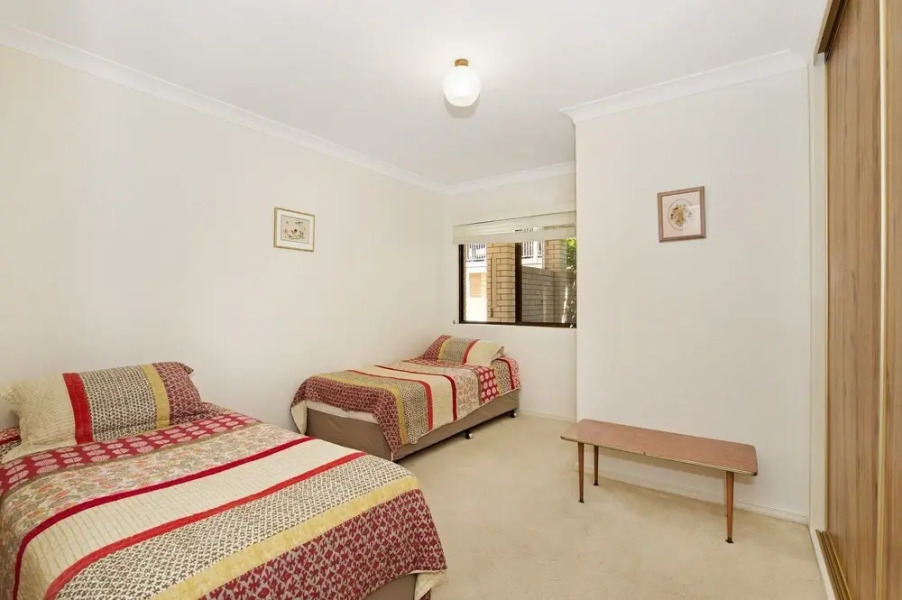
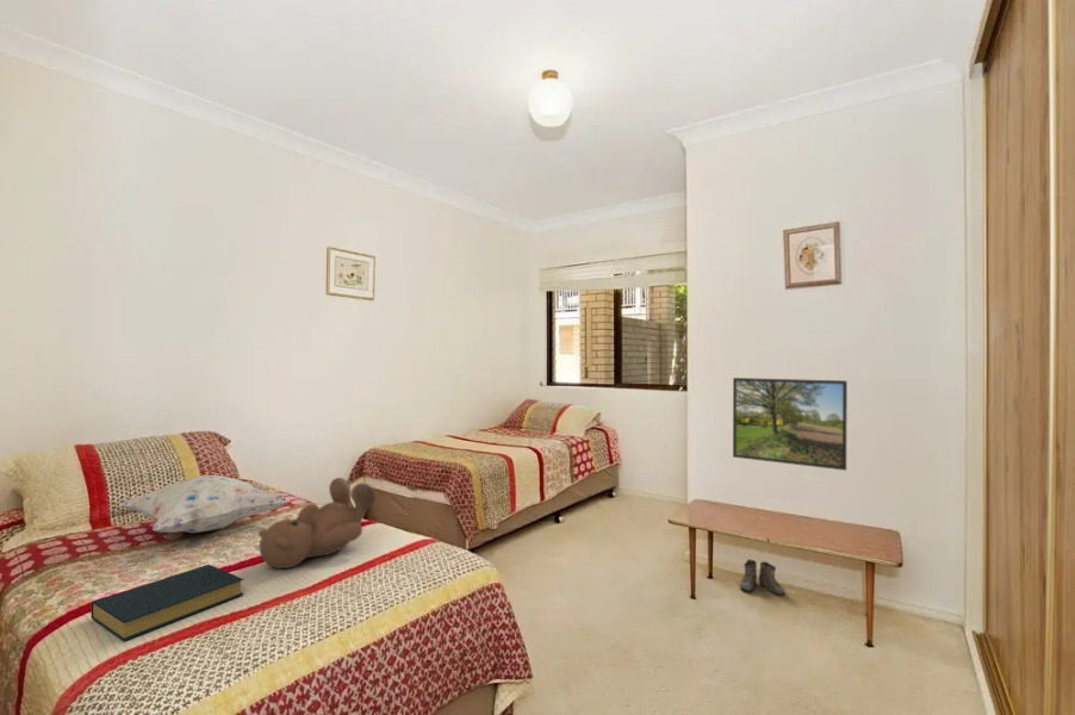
+ teddy bear (316, 521)
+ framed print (787, 421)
+ decorative pillow (205, 502)
+ hardback book (170, 597)
+ boots (759, 576)
